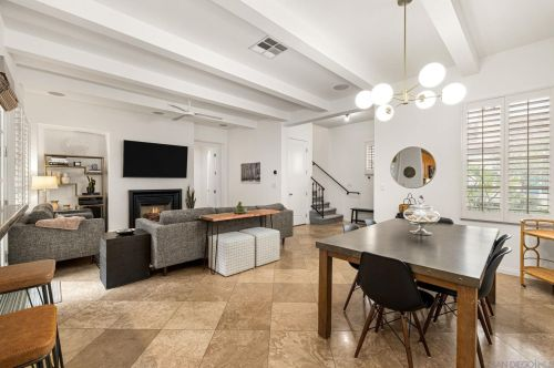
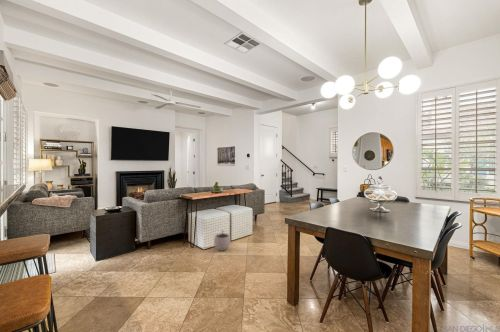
+ plant pot (222, 239)
